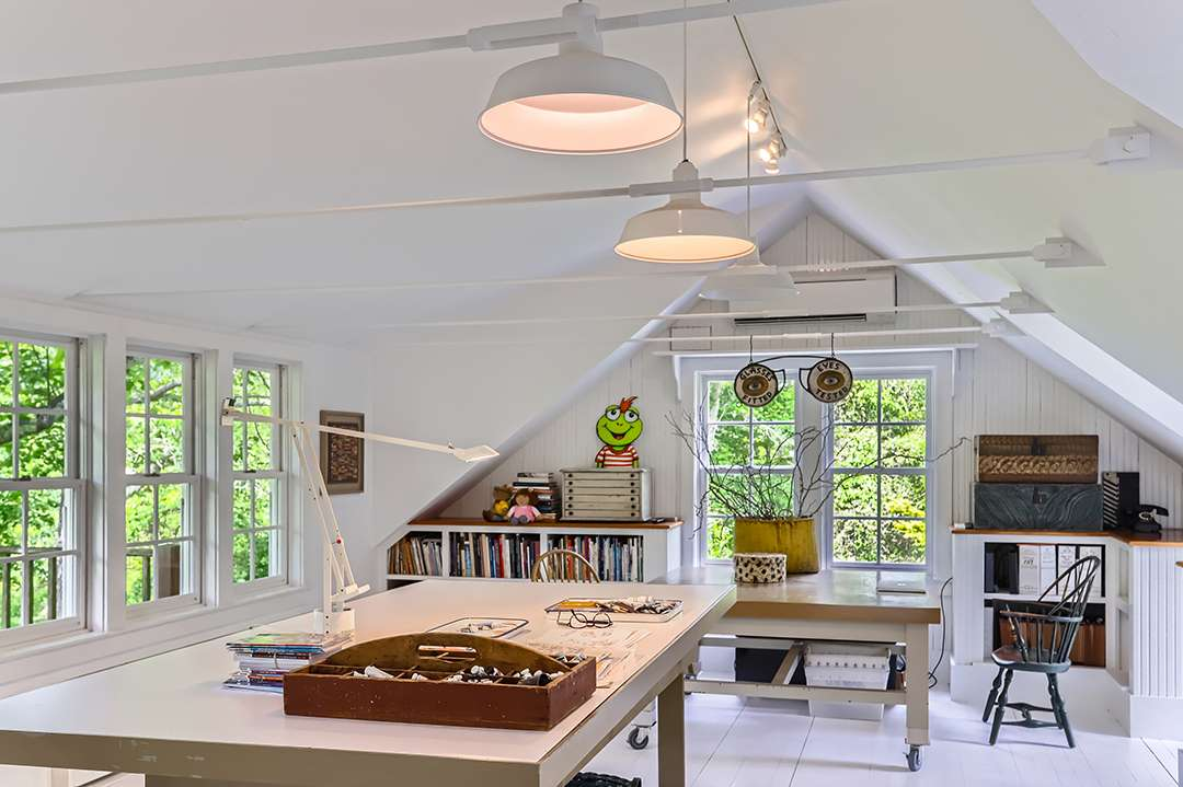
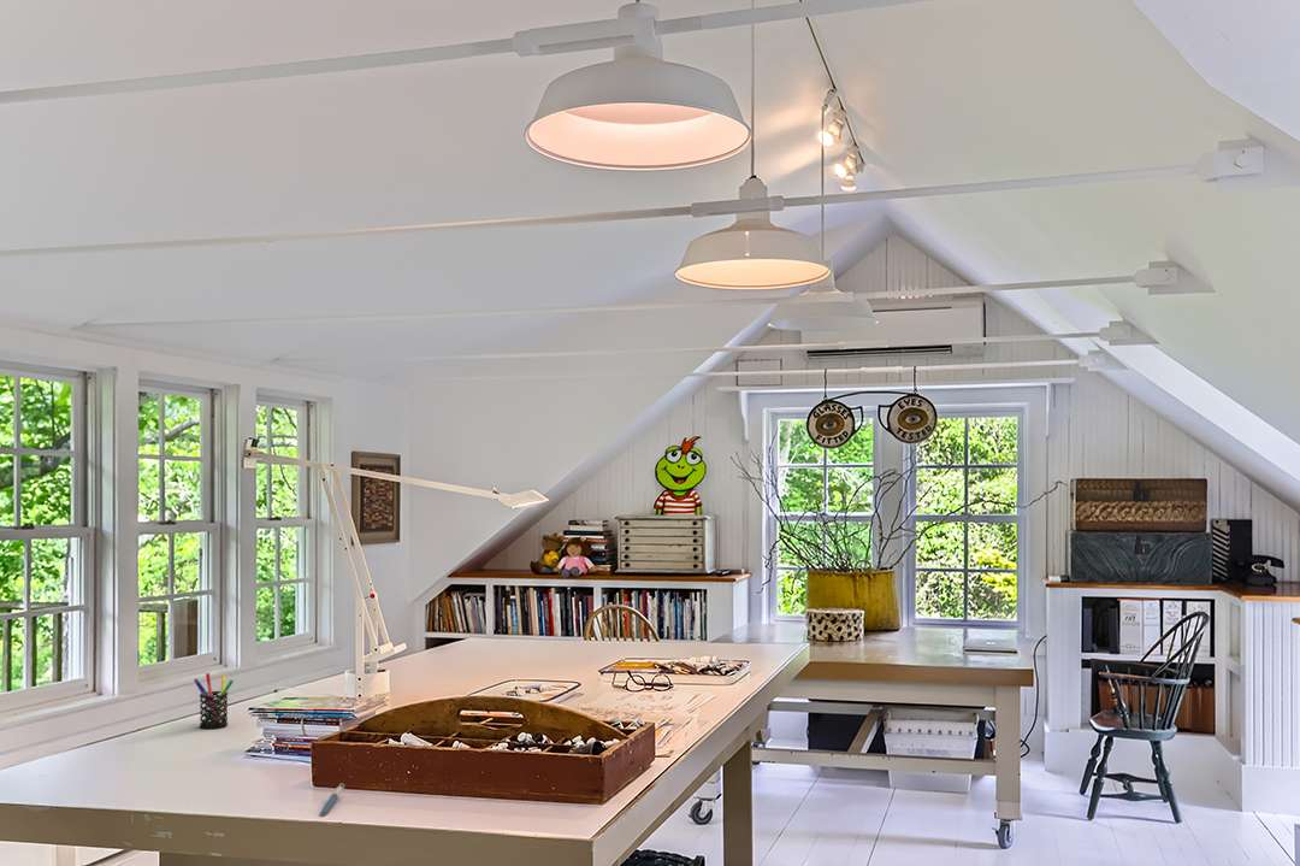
+ pen (331, 799)
+ pen holder (215, 699)
